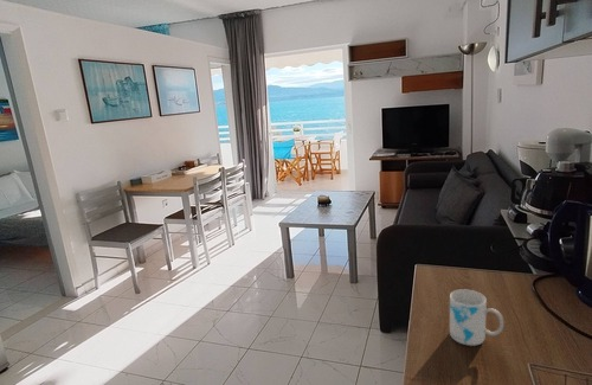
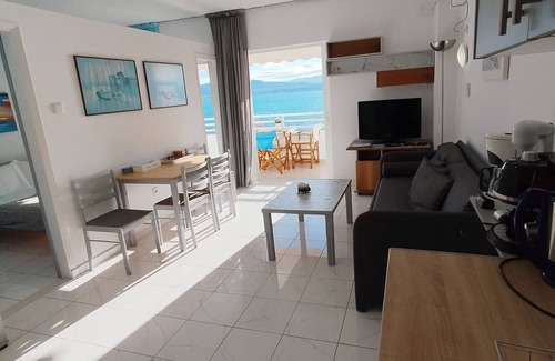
- mug (475, 319)
